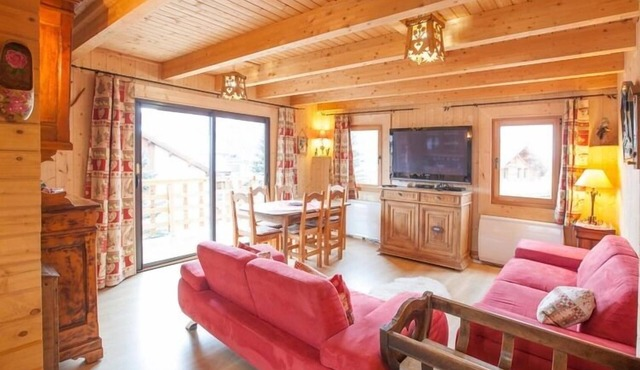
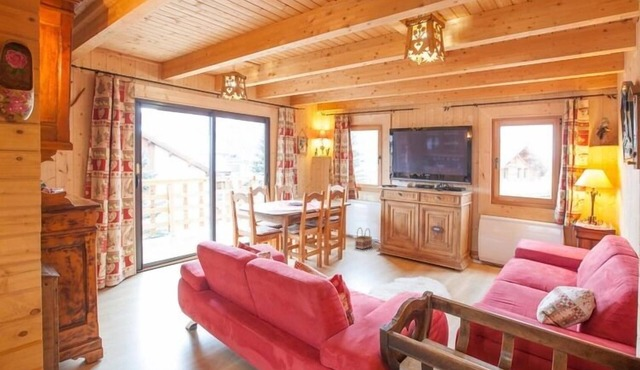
+ basket (363, 237)
